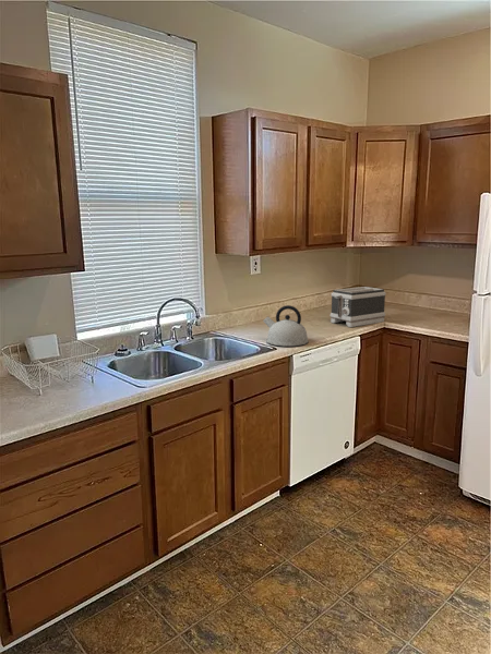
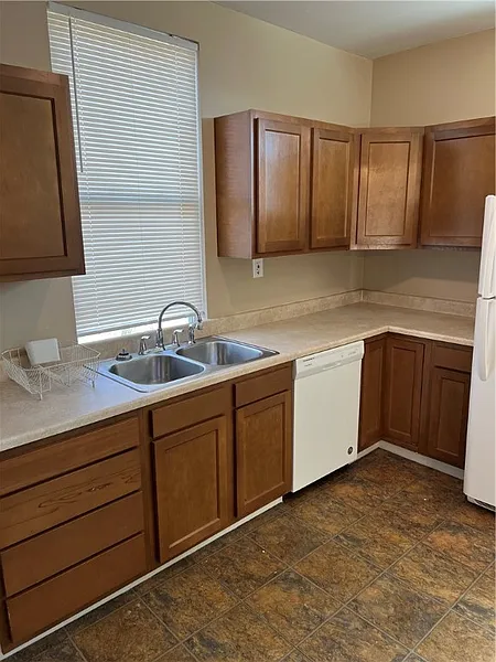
- kettle (285, 323)
- toaster (356, 306)
